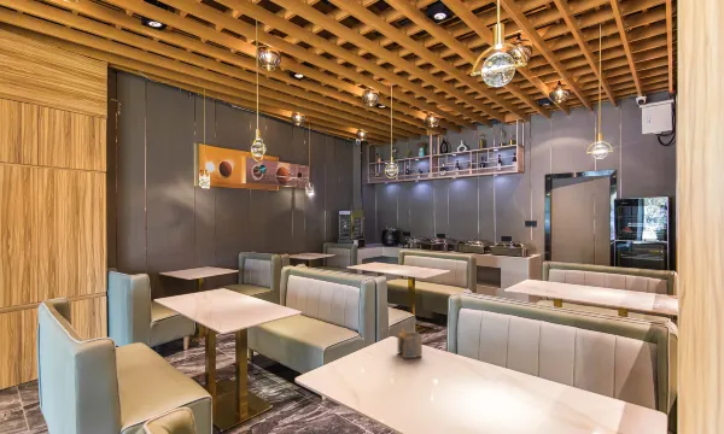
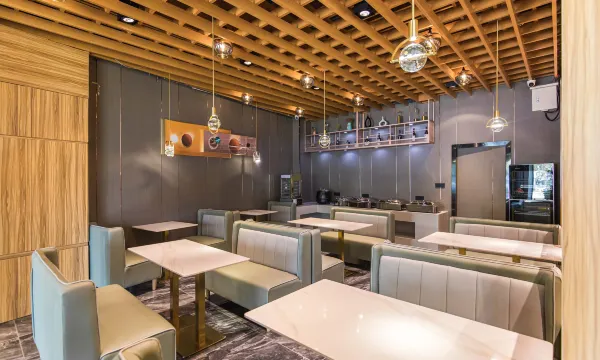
- napkin holder (409, 341)
